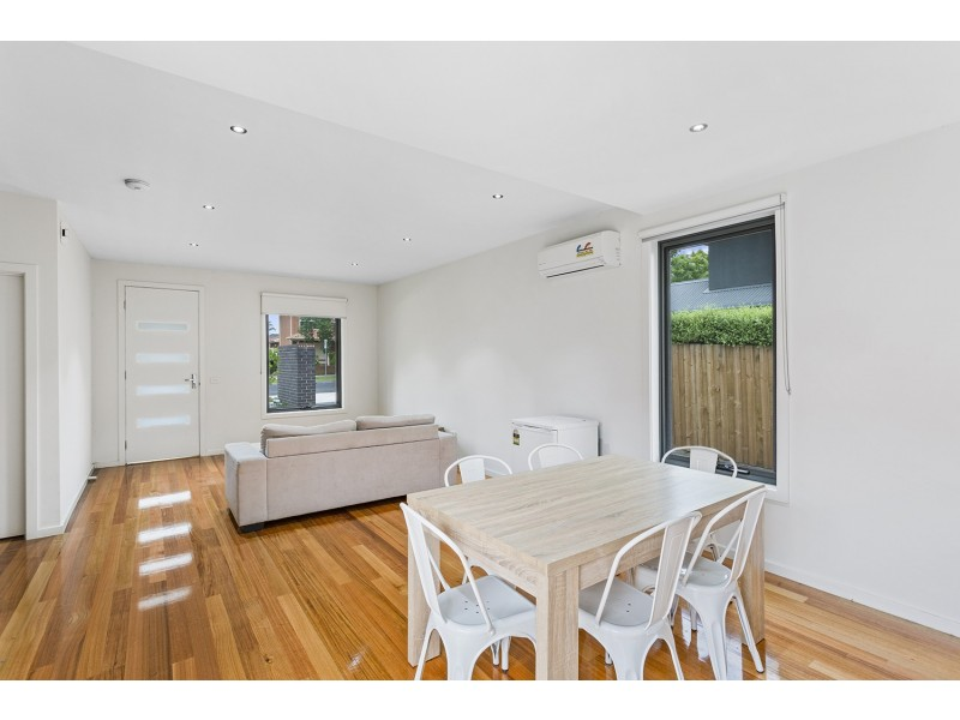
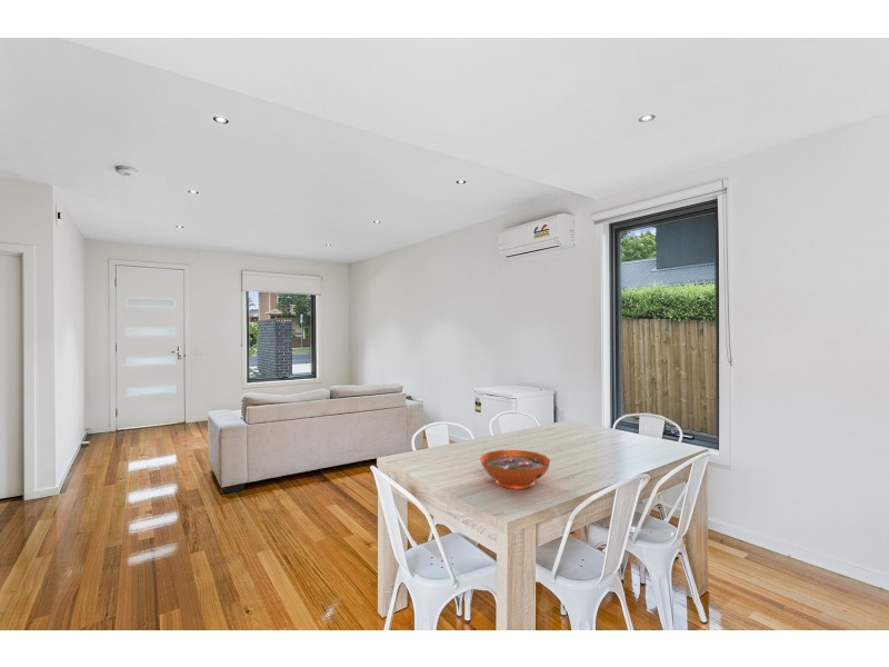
+ decorative bowl (515, 470)
